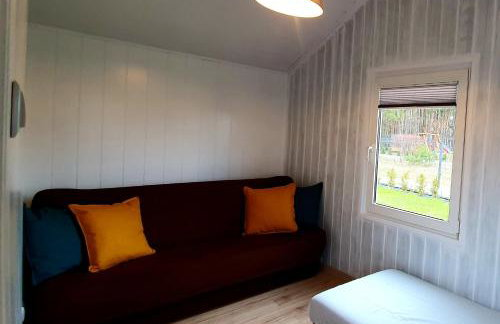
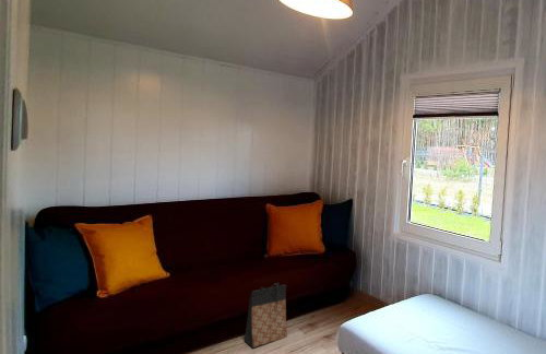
+ bag (268, 310)
